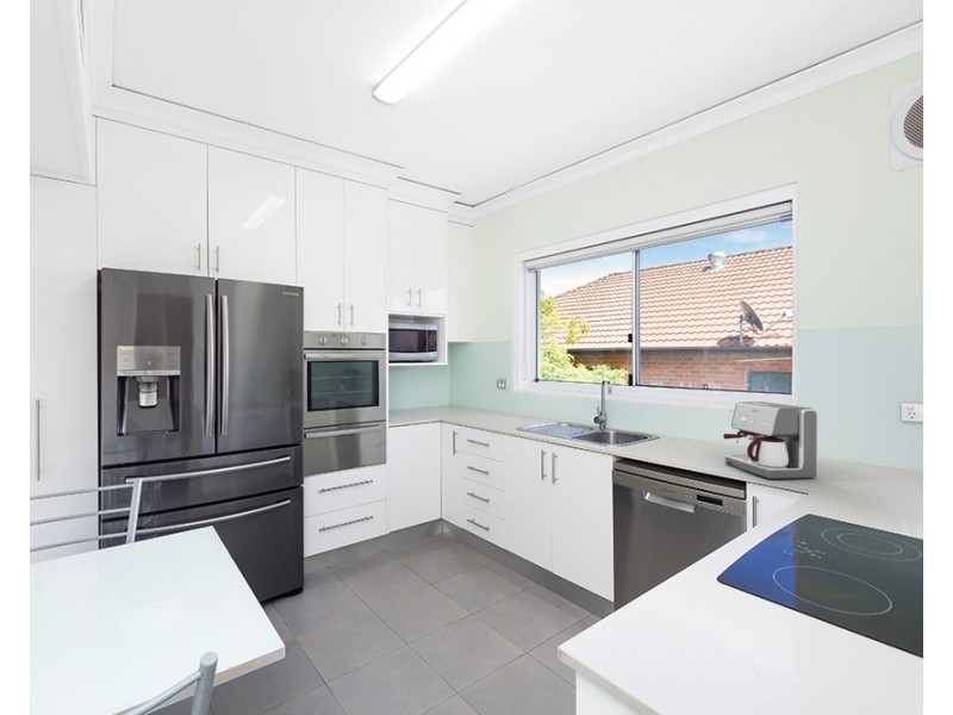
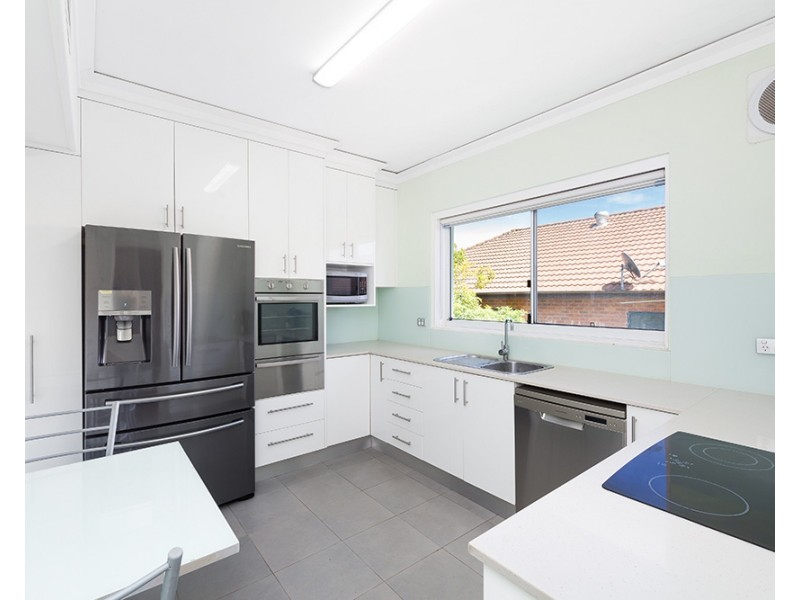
- coffee maker (768, 437)
